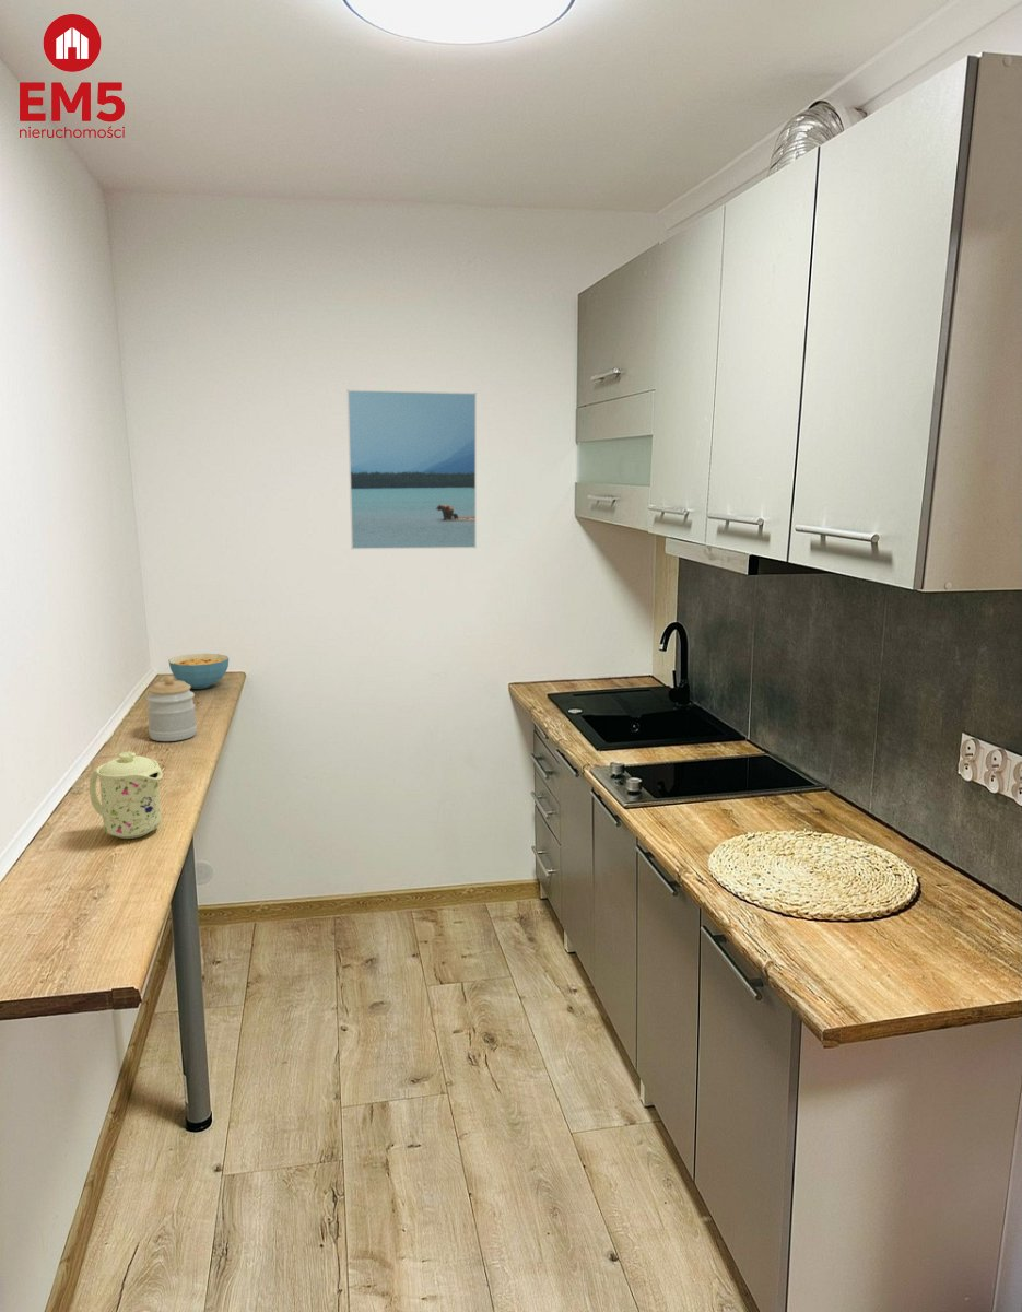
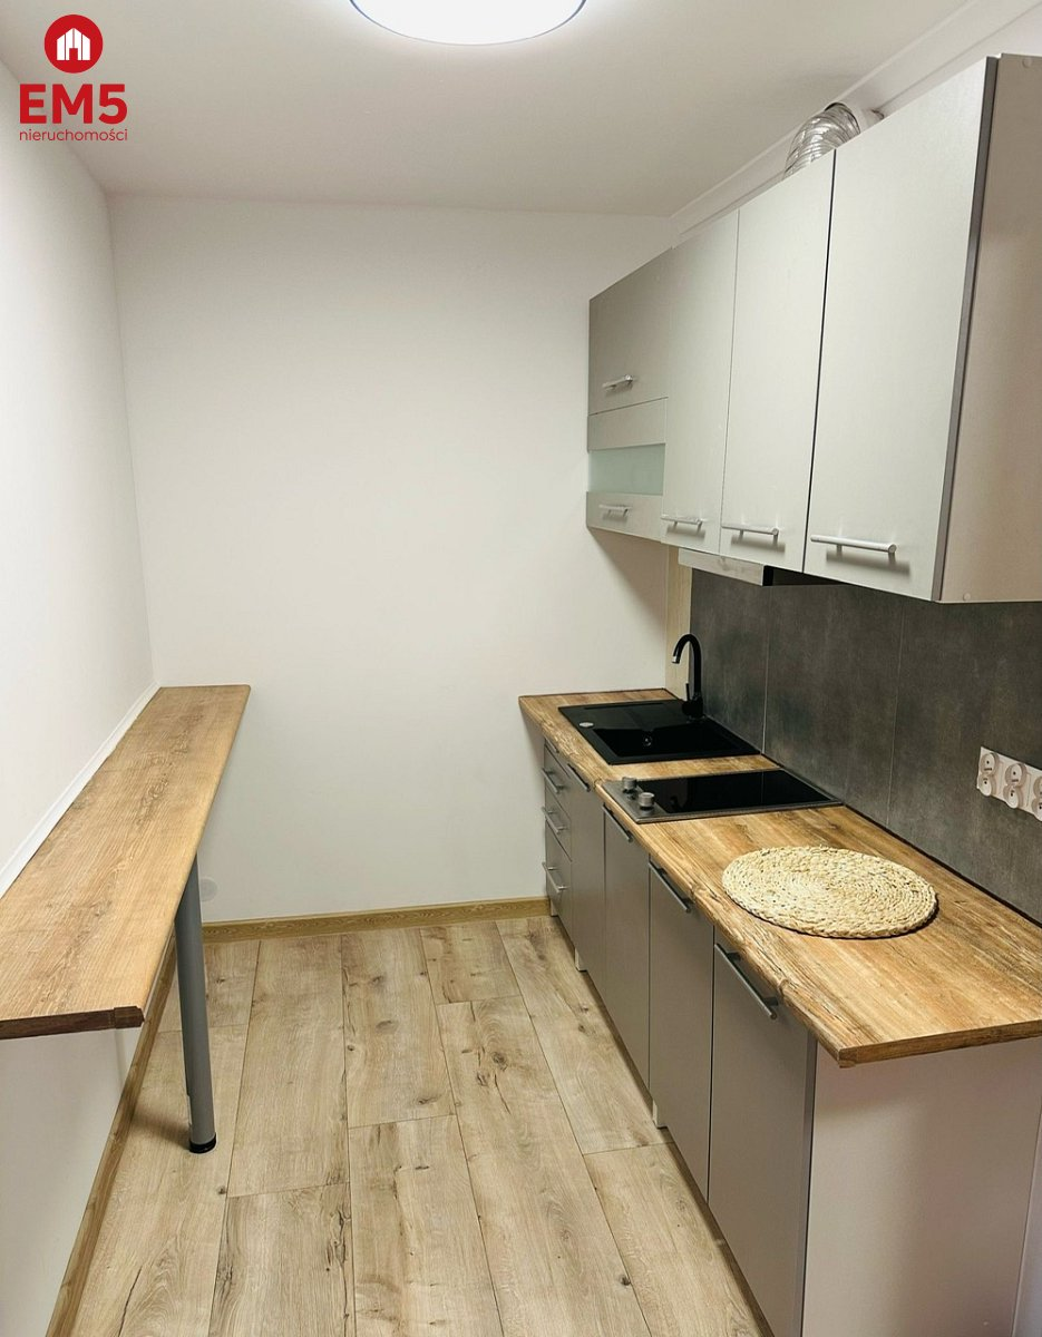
- mug (126, 793)
- cereal bowl (199, 672)
- jar (171, 705)
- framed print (413, 471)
